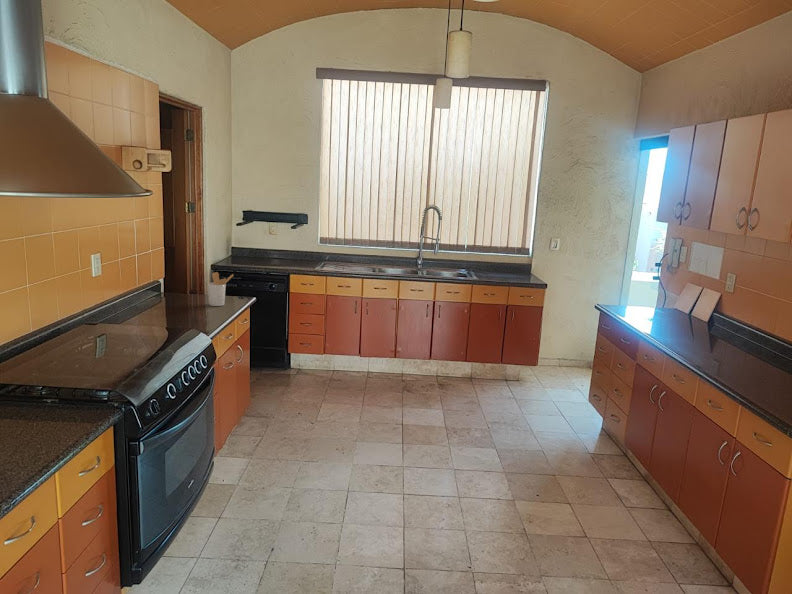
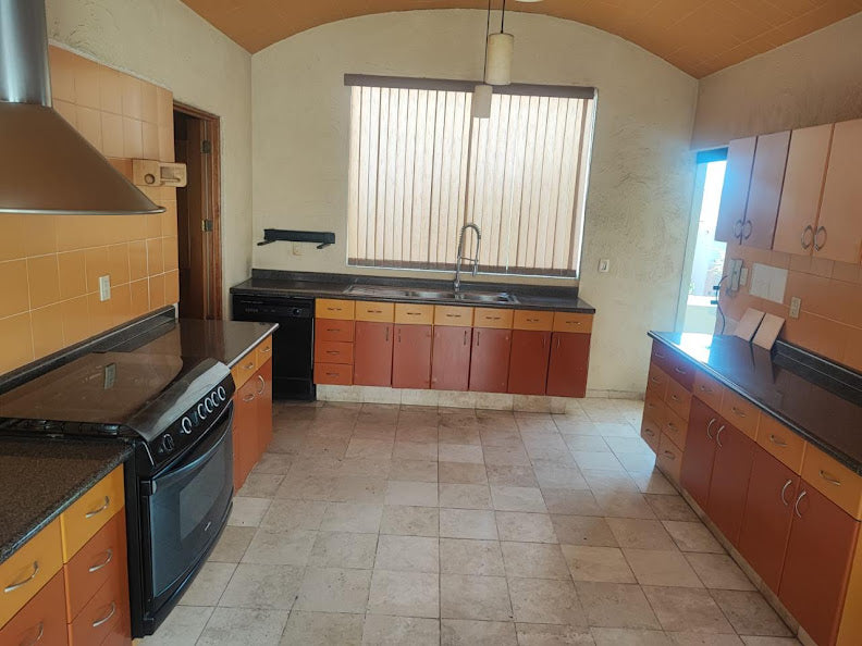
- utensil holder (221, 288)
